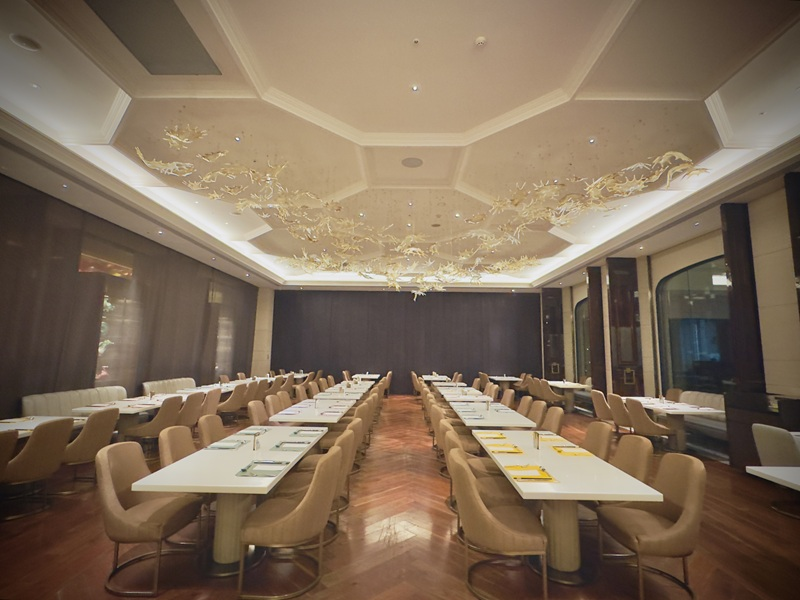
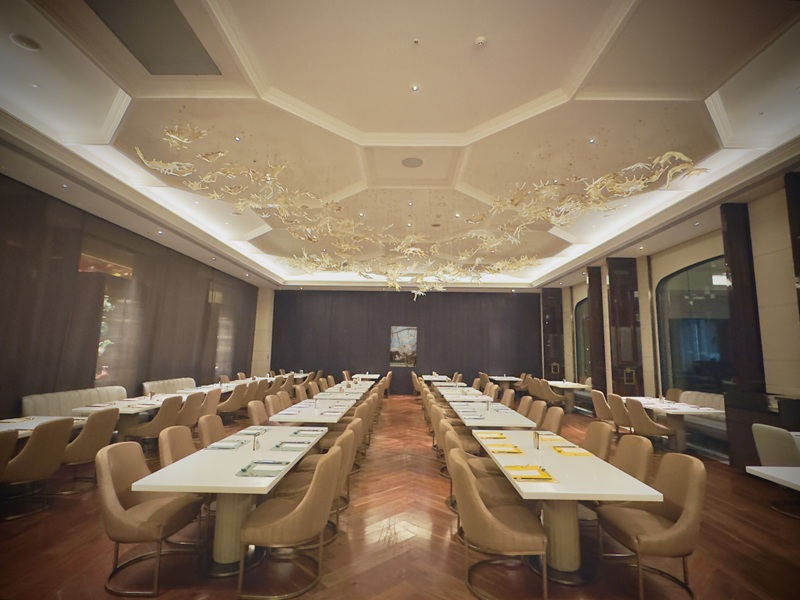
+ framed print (403, 346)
